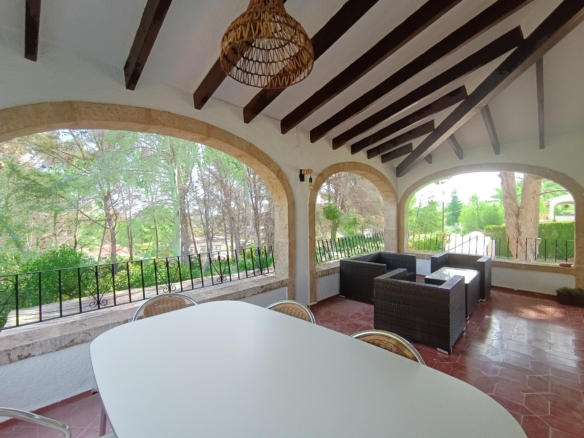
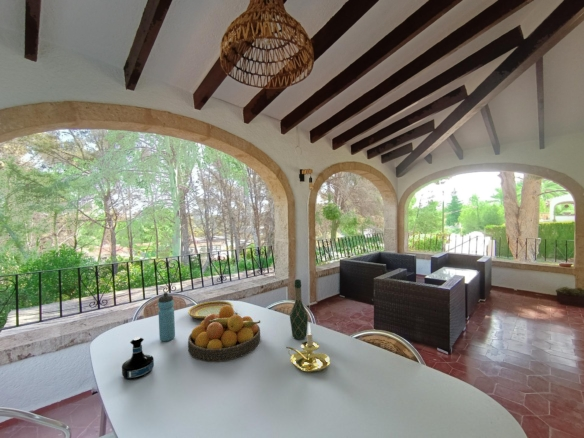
+ water bottle (166, 315)
+ plate (211, 310)
+ candle holder (306, 343)
+ tequila bottle (137, 355)
+ wine bottle (298, 308)
+ fruit bowl (224, 327)
